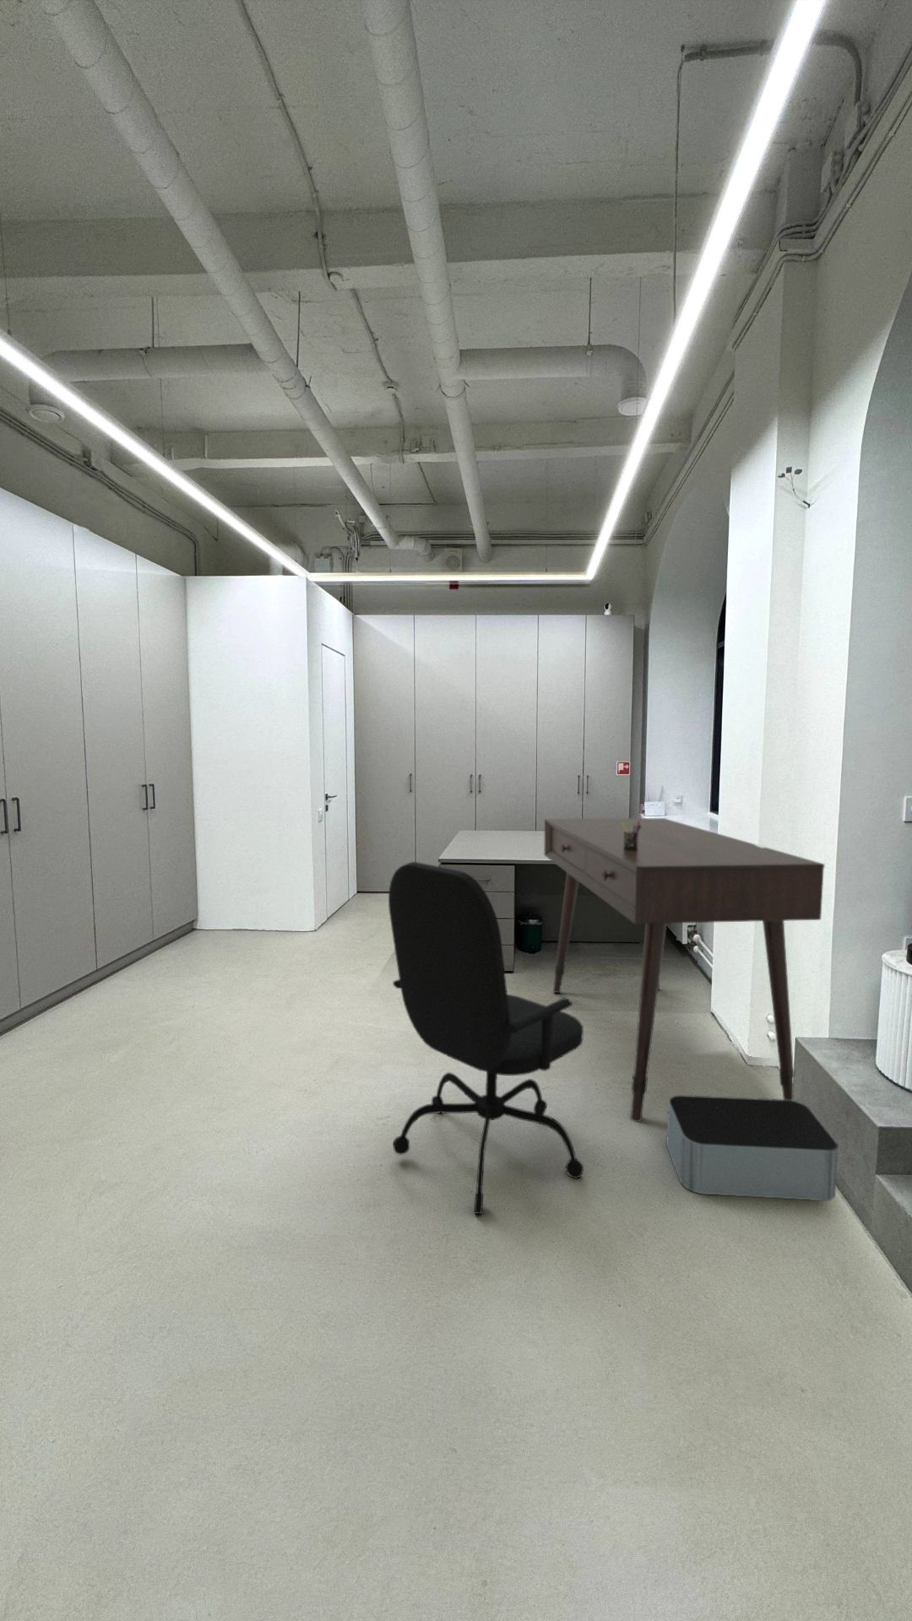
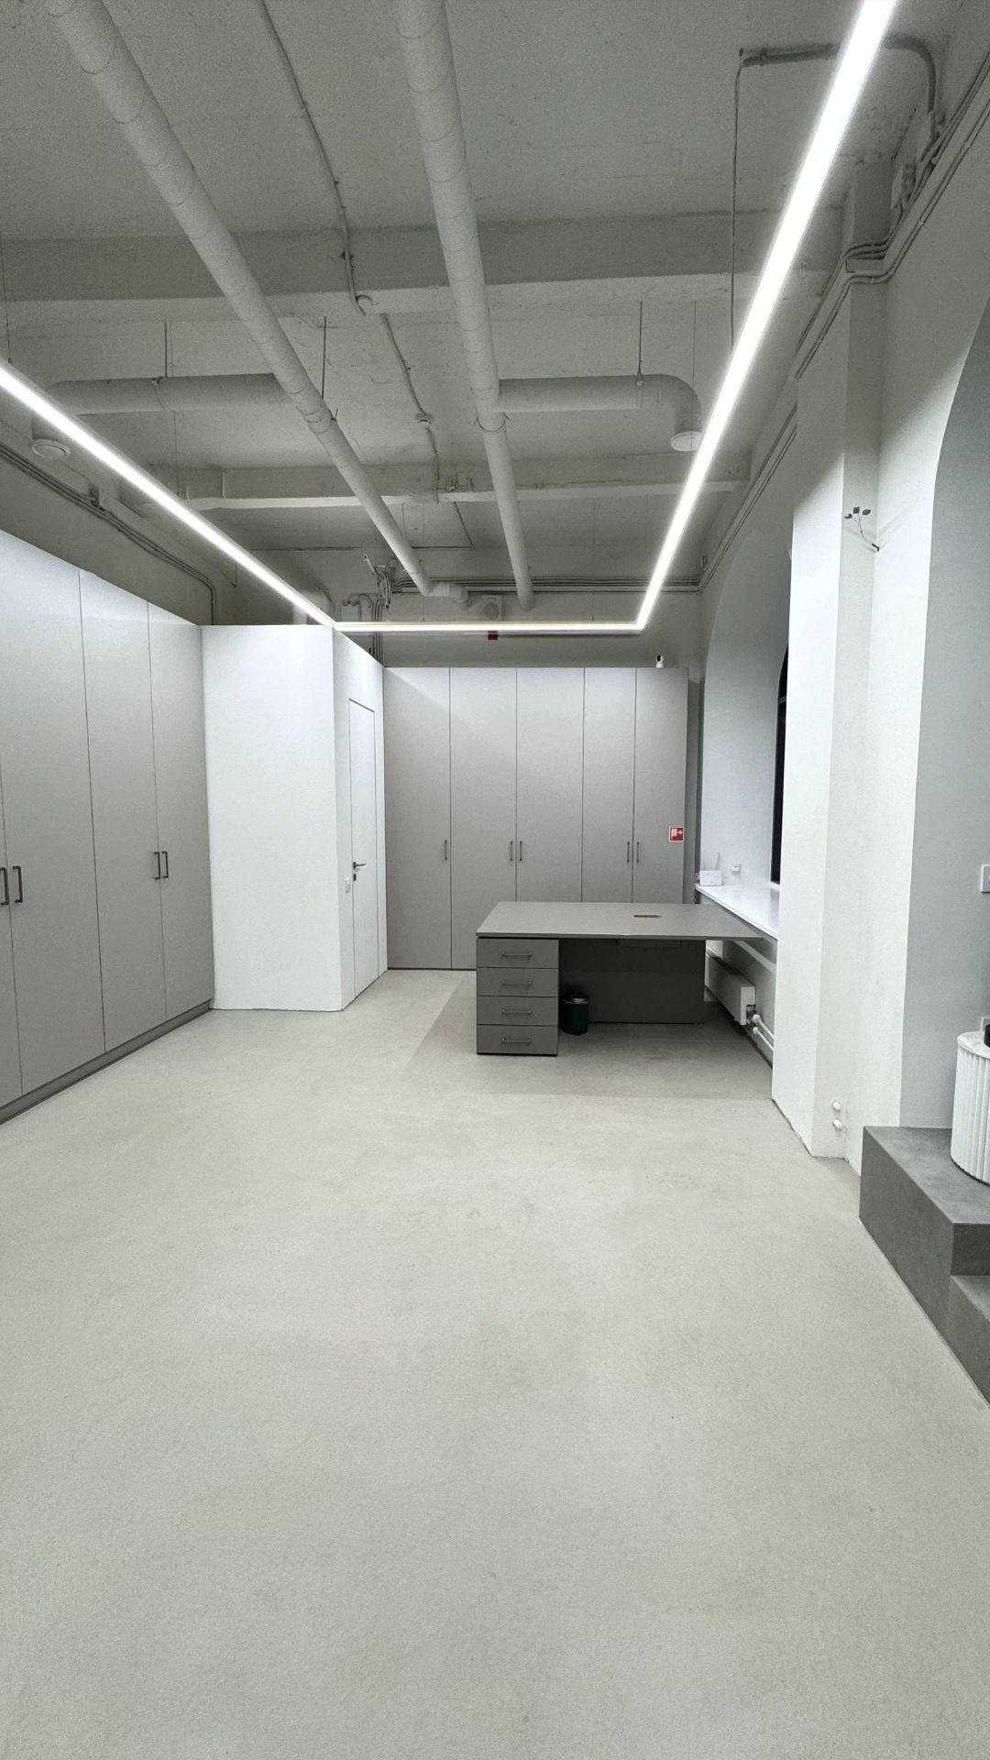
- office chair (488, 1004)
- desk (650, 940)
- storage bin (746, 1144)
- pen holder (631, 834)
